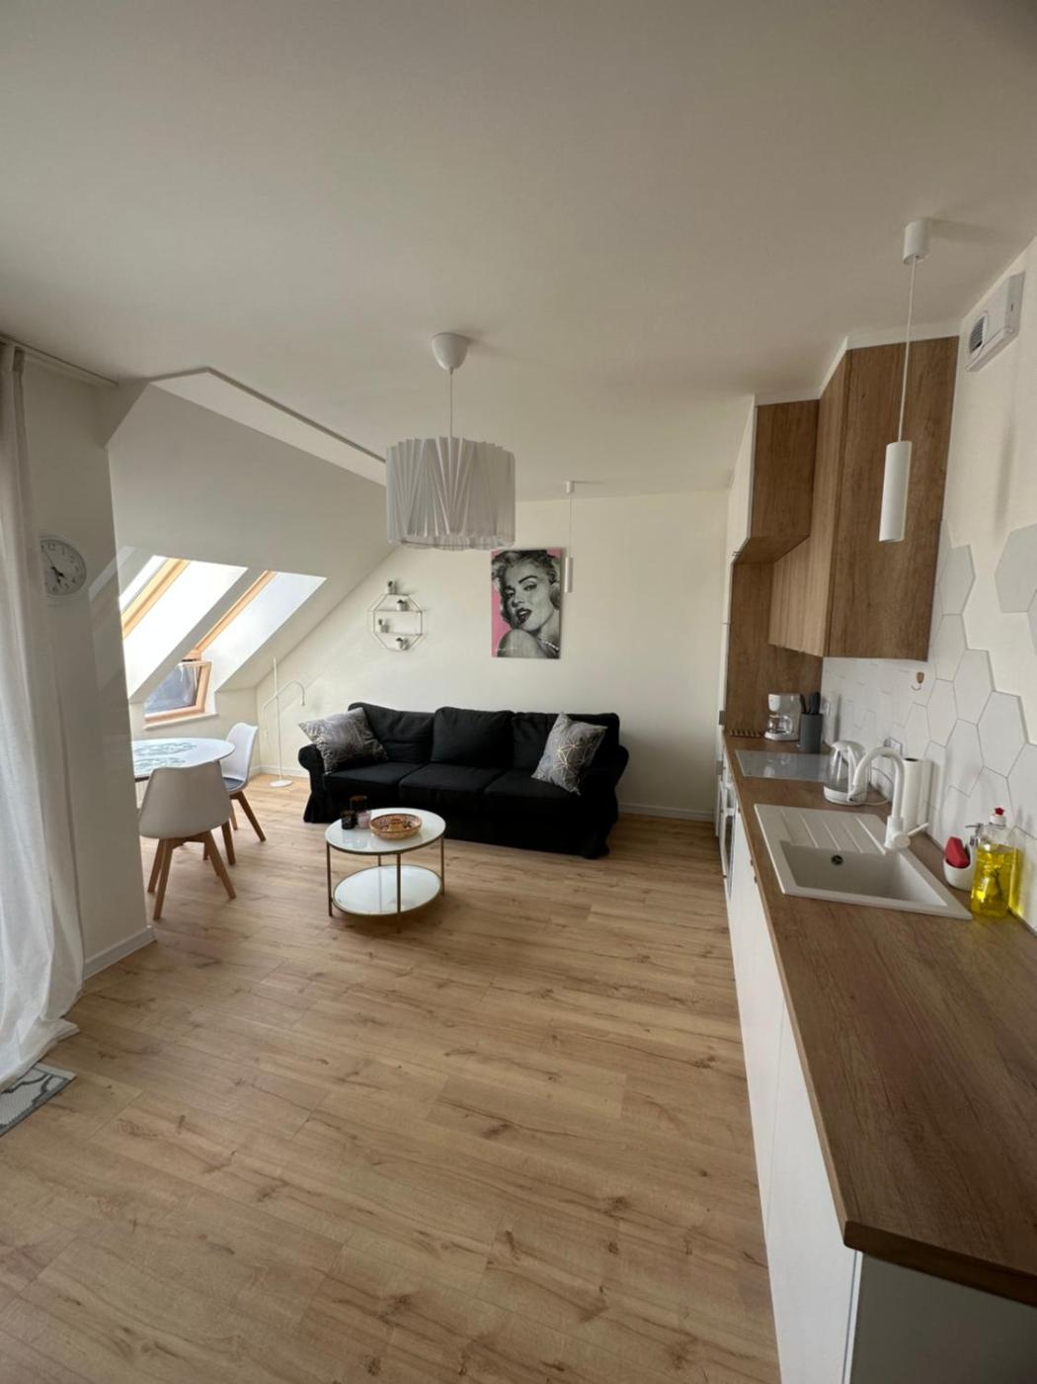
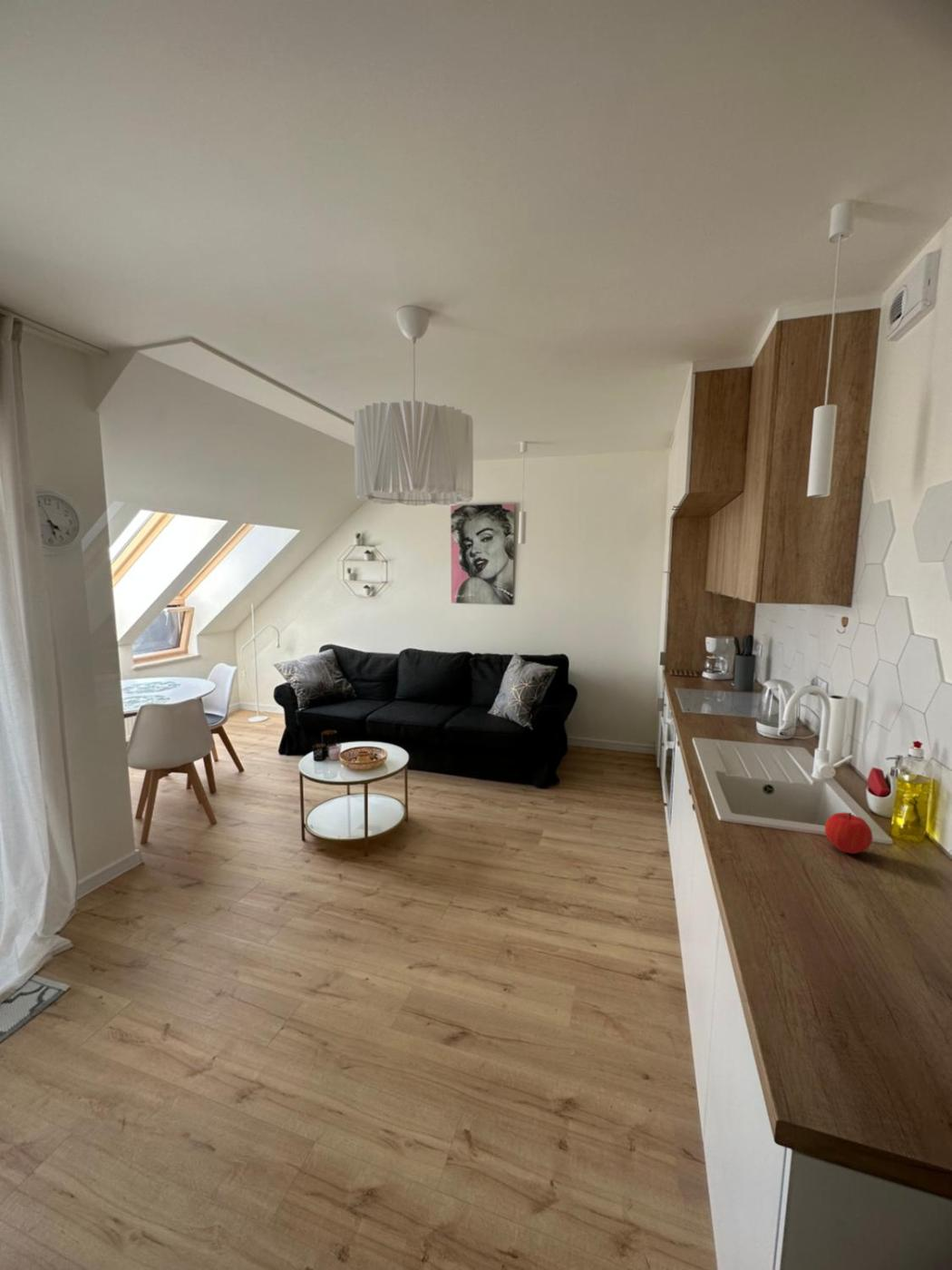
+ fruit (848, 832)
